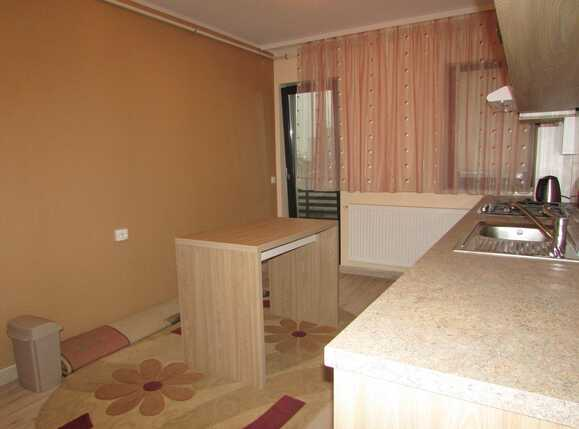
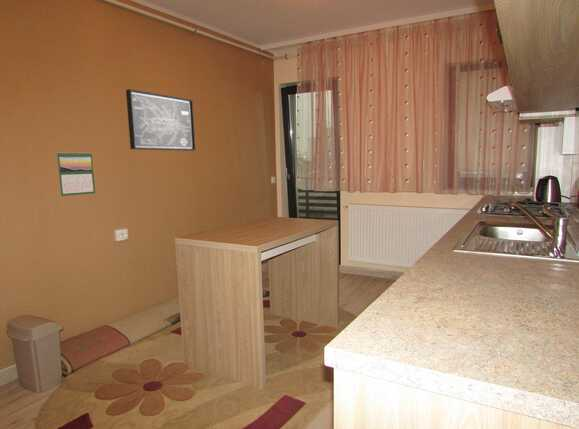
+ wall art (163, 122)
+ calendar (76, 173)
